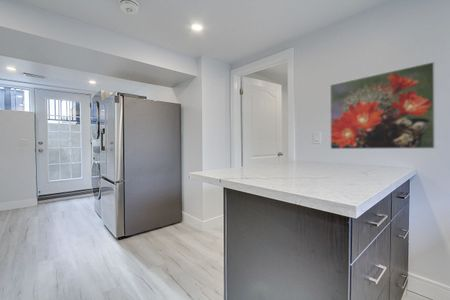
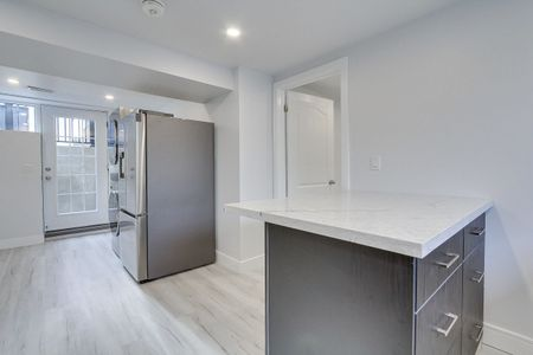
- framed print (375, 112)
